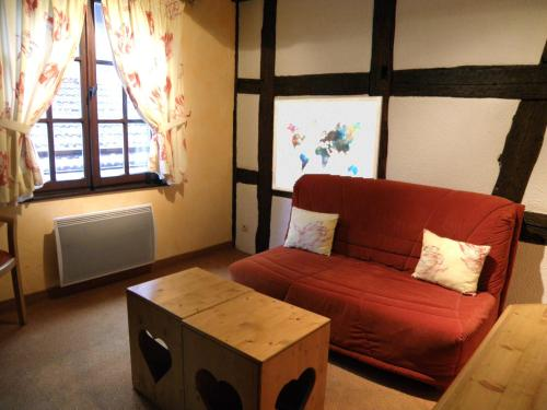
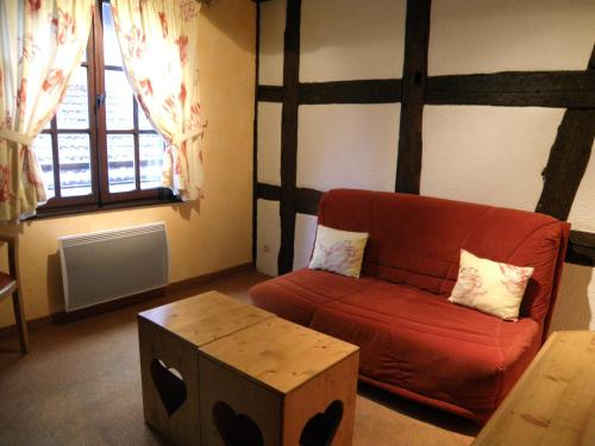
- wall art (321, 148)
